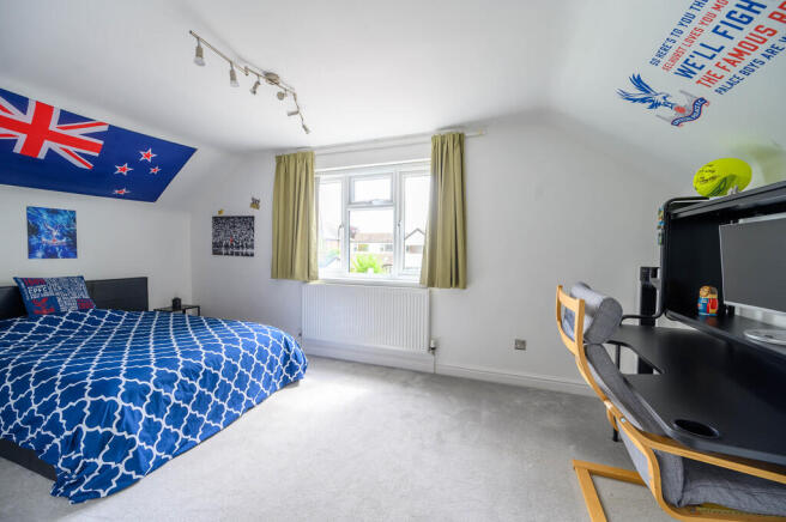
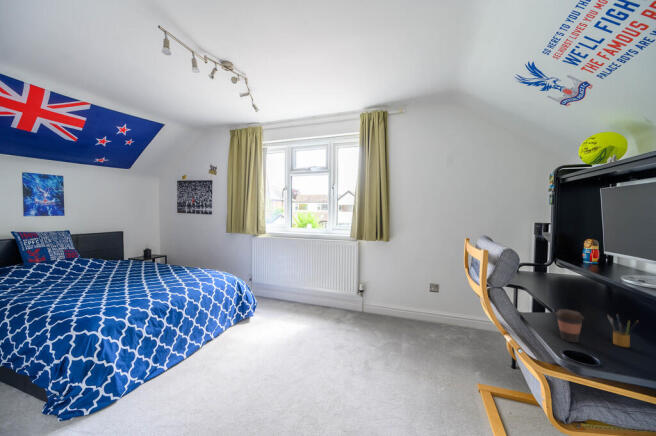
+ pencil box (621, 330)
+ coffee cup (569, 325)
